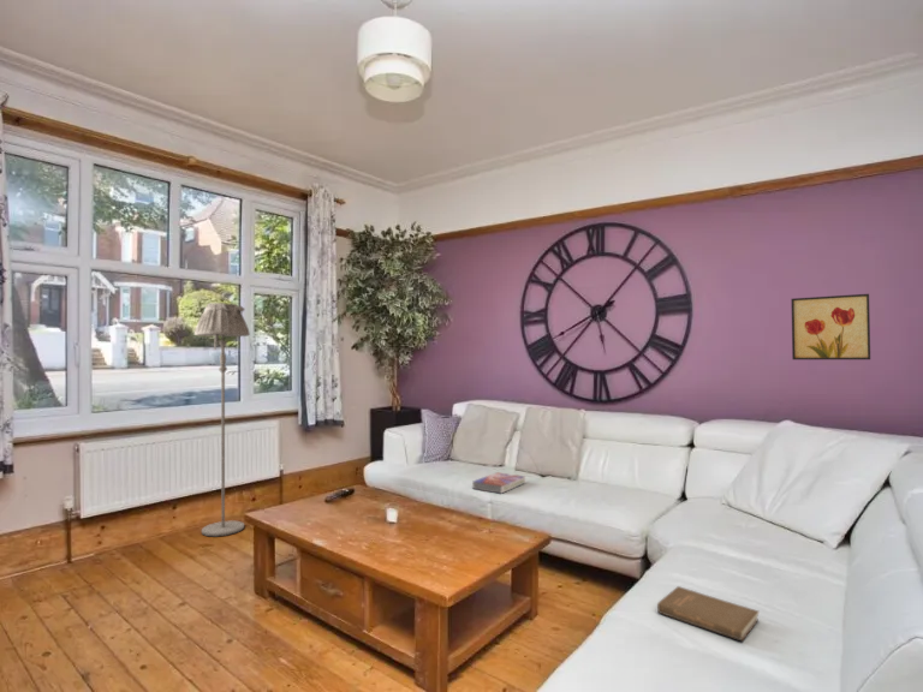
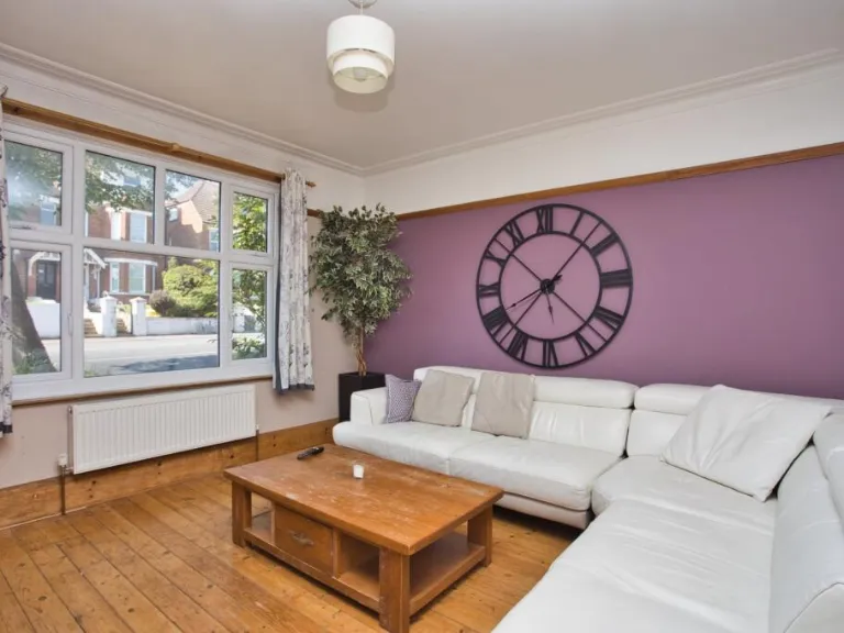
- book (707, 612)
- textbook (499, 482)
- wall art (829, 328)
- floor lamp (222, 416)
